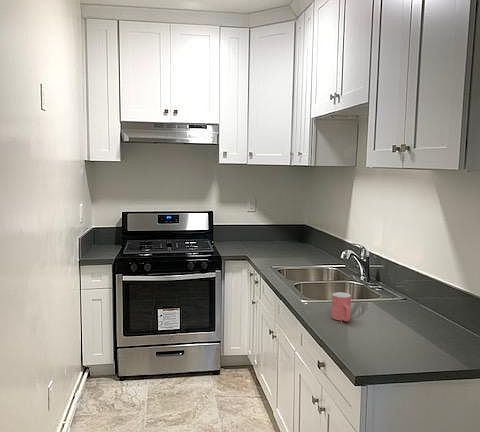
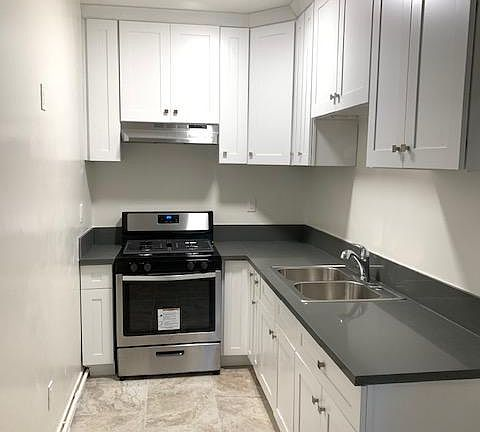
- mug (343, 308)
